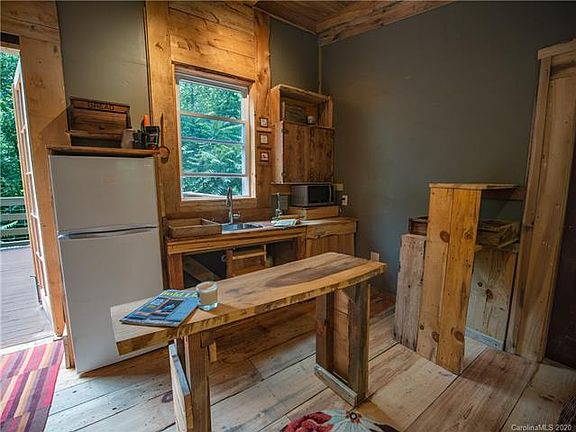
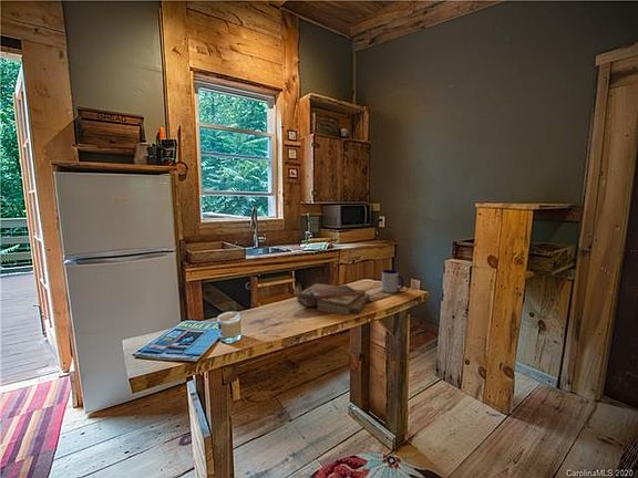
+ clipboard (336, 295)
+ mug (392, 281)
